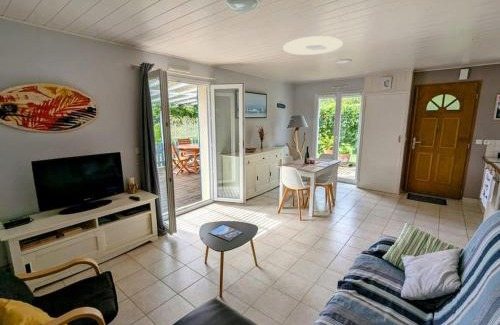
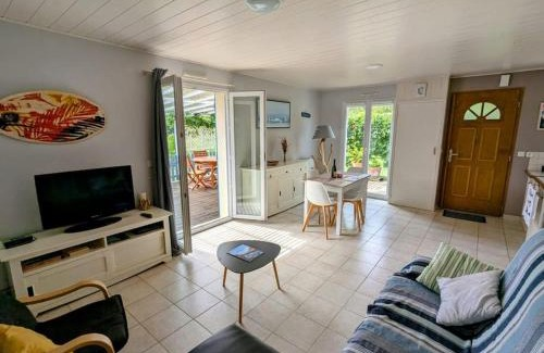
- ceiling light (312, 43)
